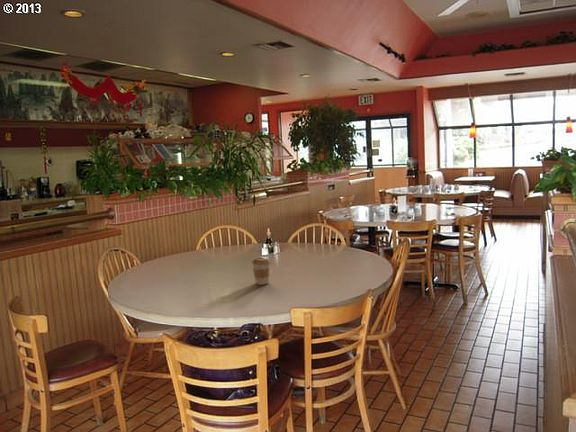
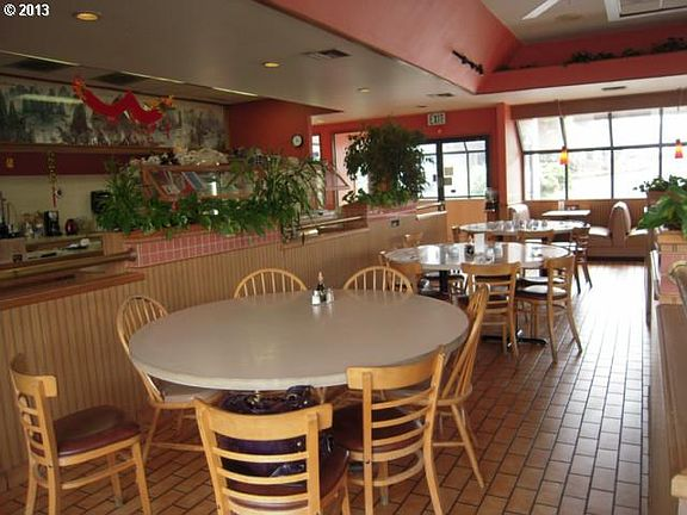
- coffee cup (261, 270)
